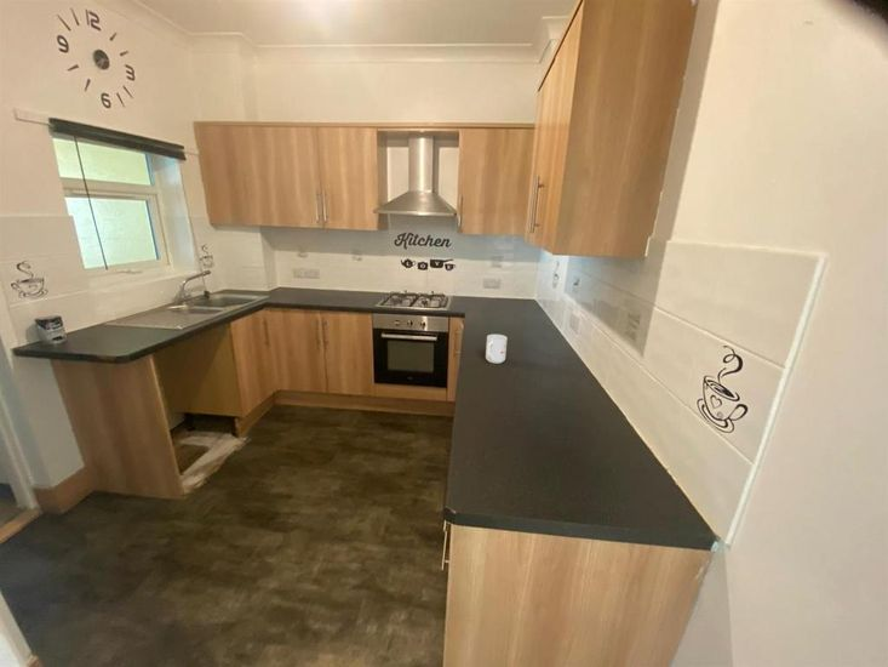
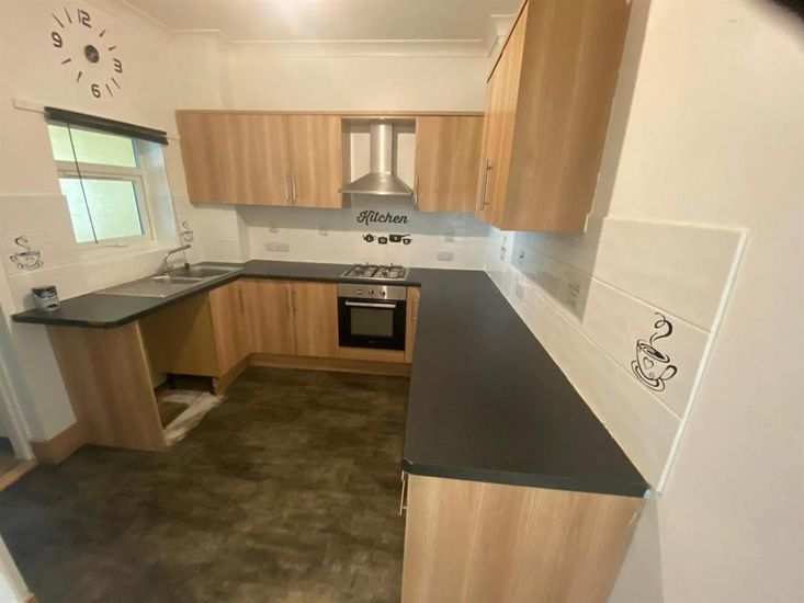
- mug (494, 349)
